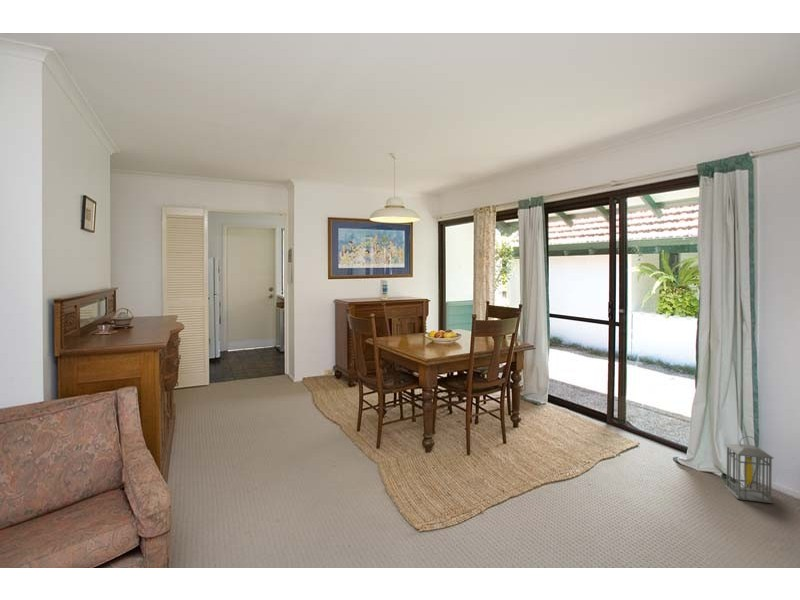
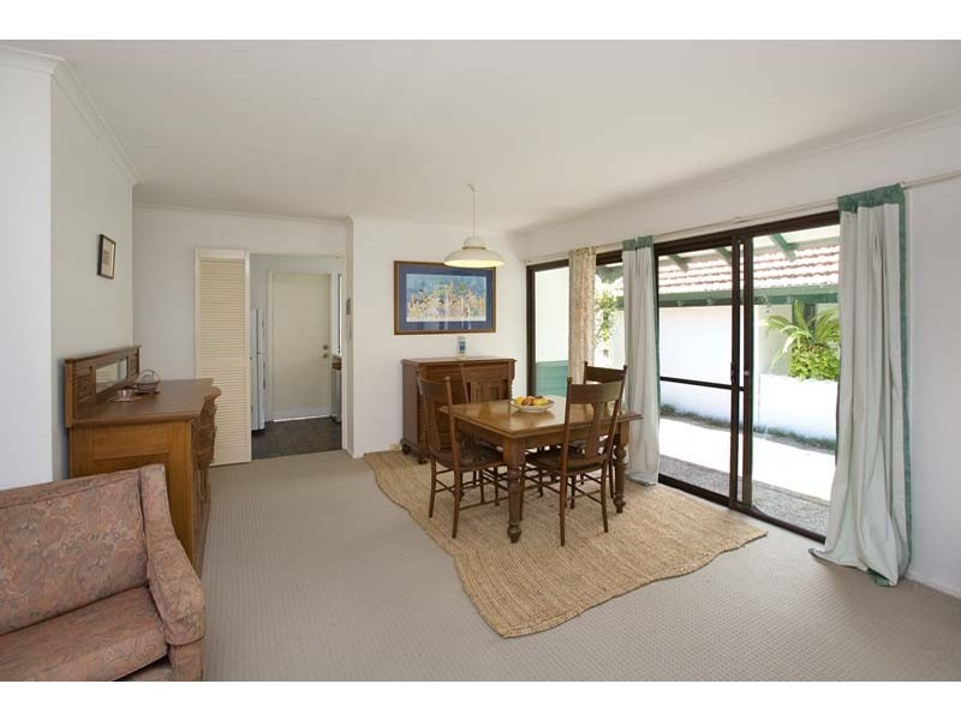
- lantern (748, 465)
